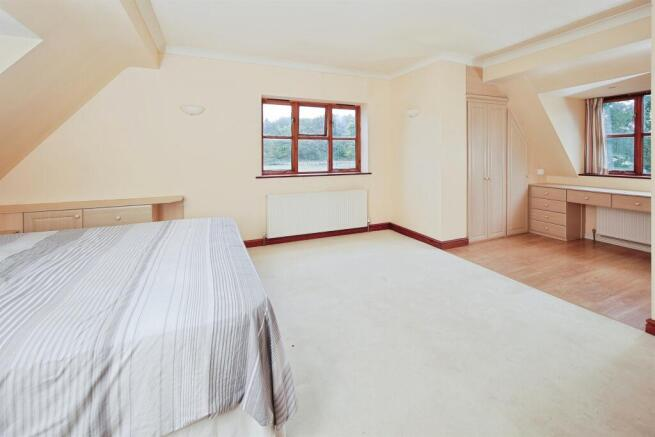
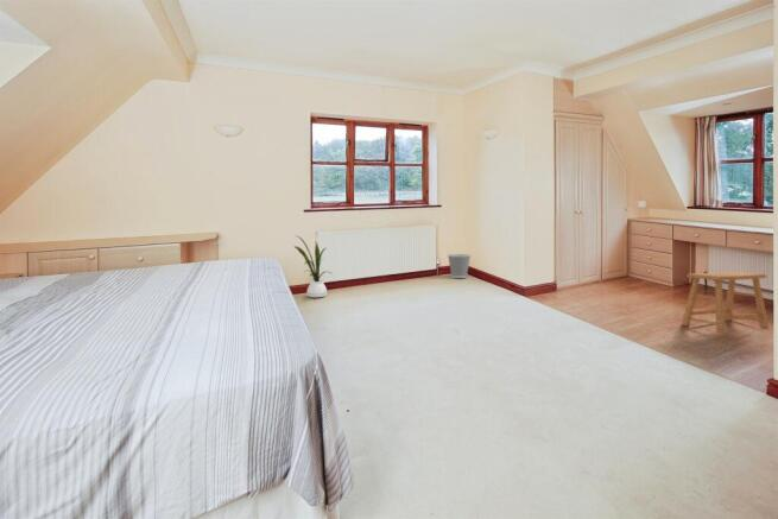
+ house plant (314, 265)
+ stool (726, 300)
+ wastebasket (458, 266)
